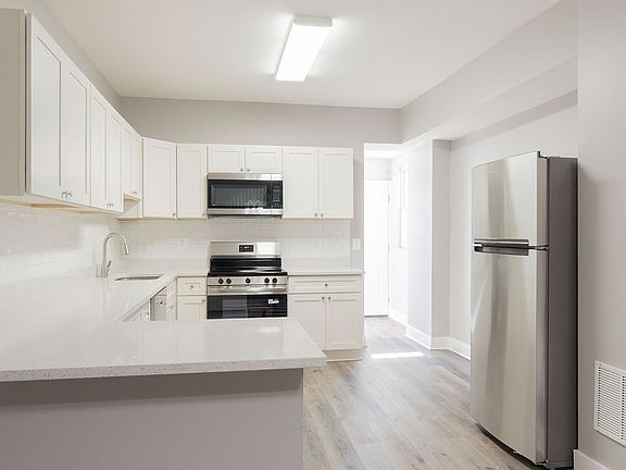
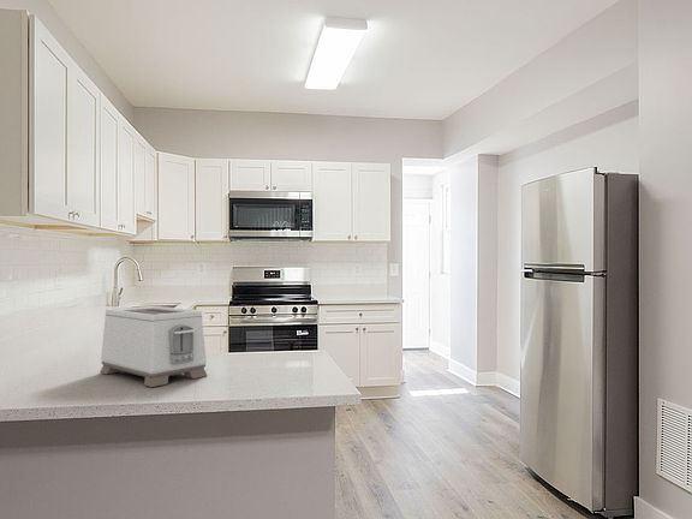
+ toaster (155, 342)
